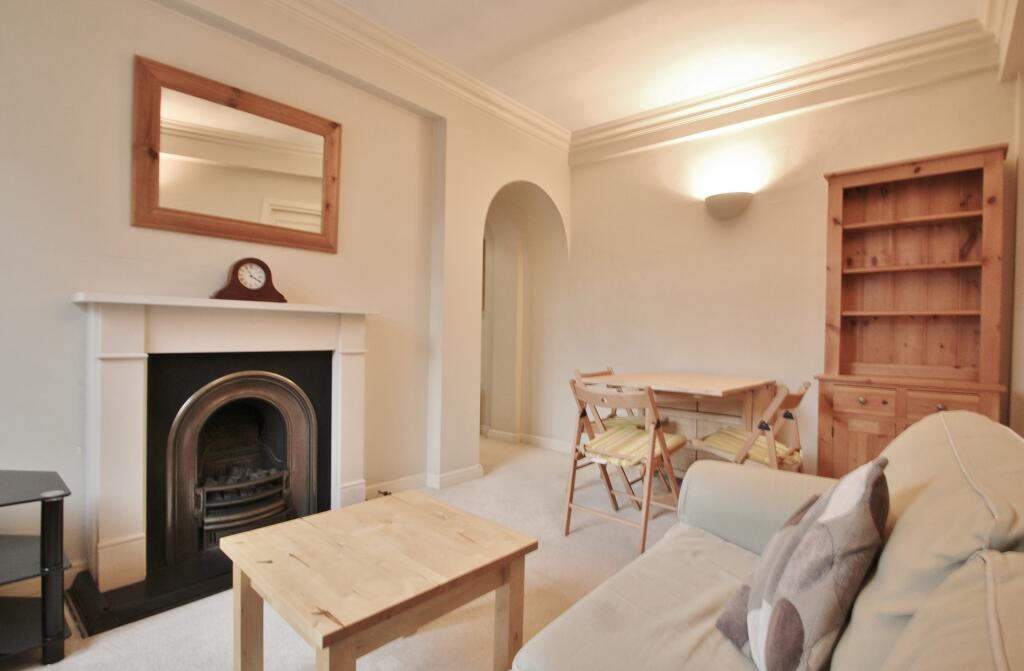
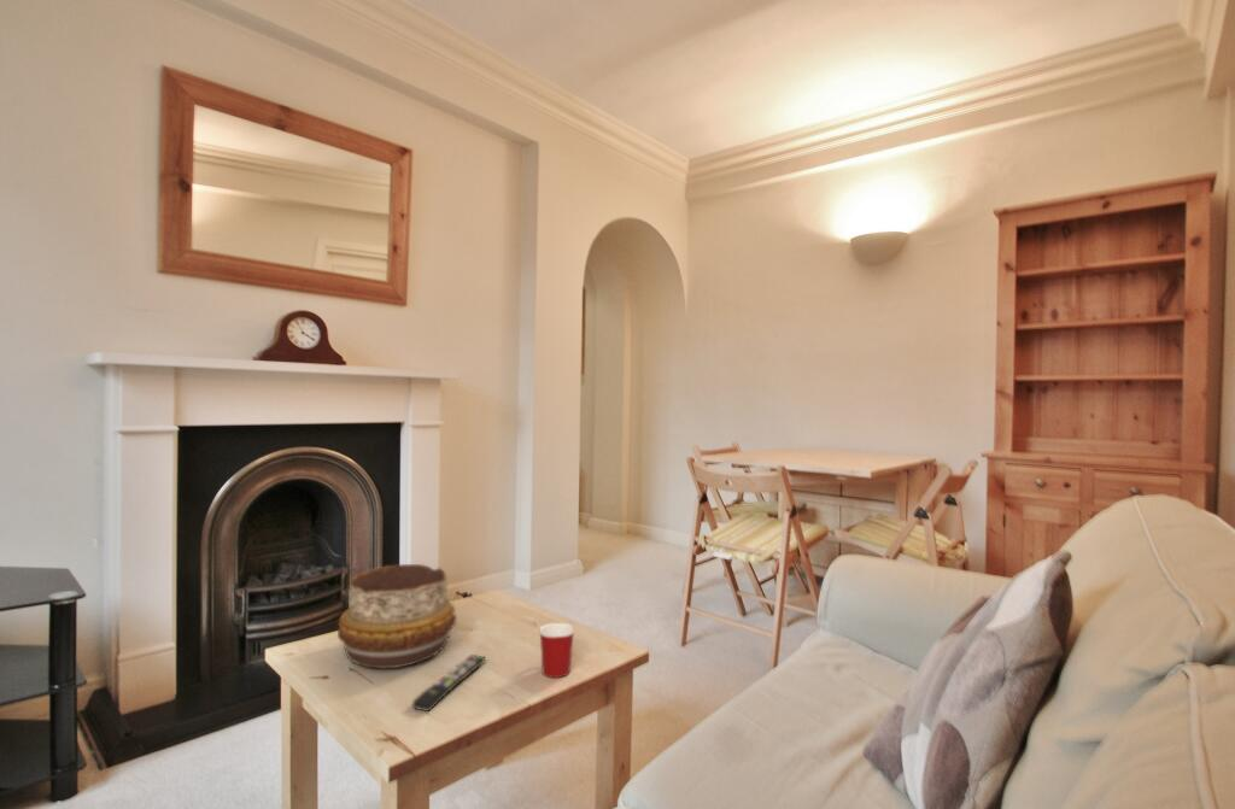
+ decorative bowl (398, 614)
+ remote control (451, 680)
+ mug (555, 646)
